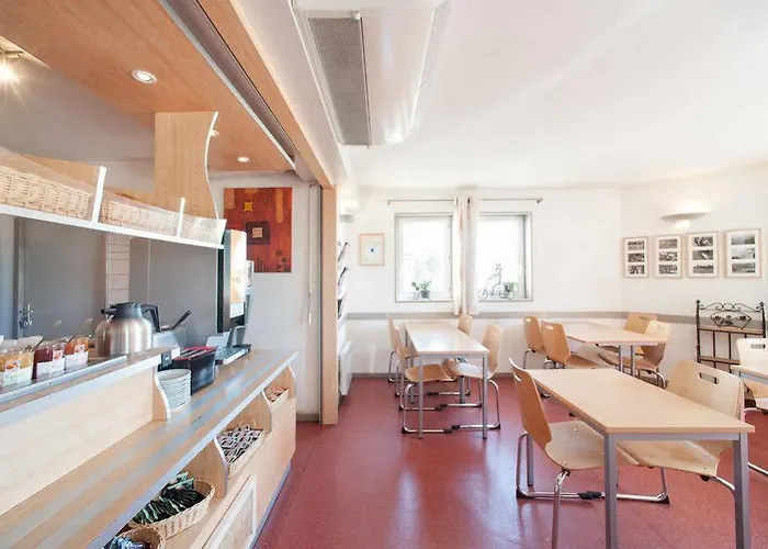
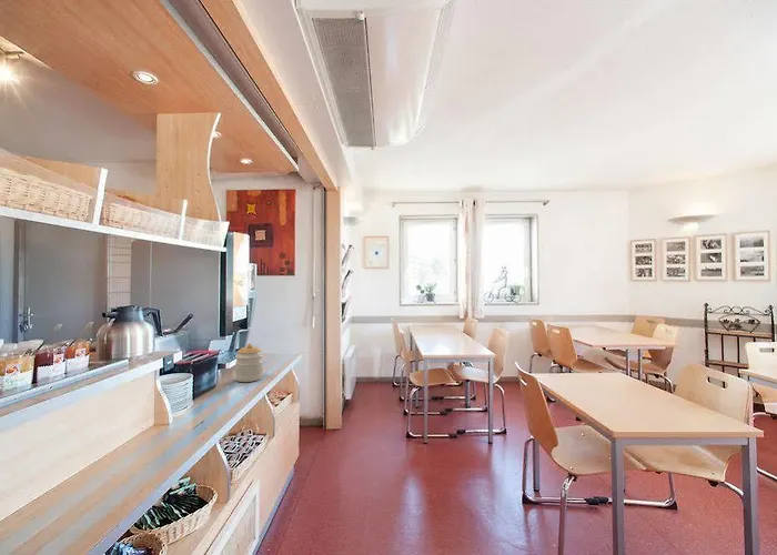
+ jar (249, 361)
